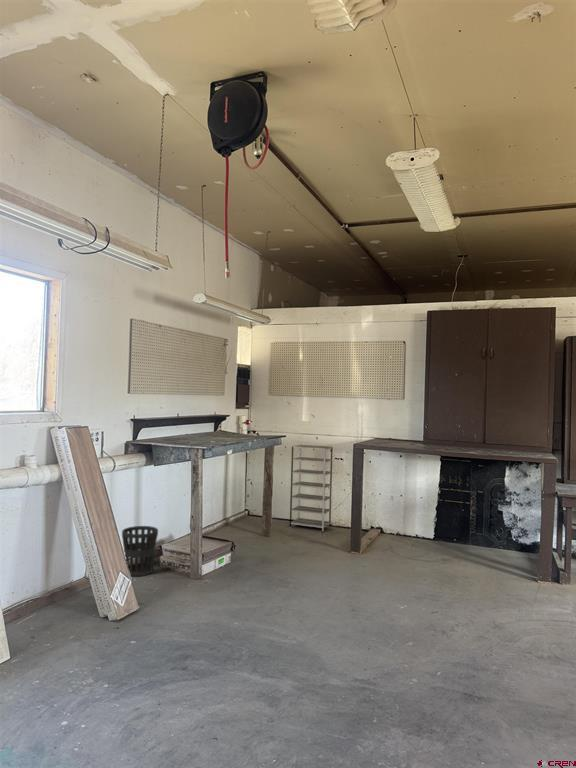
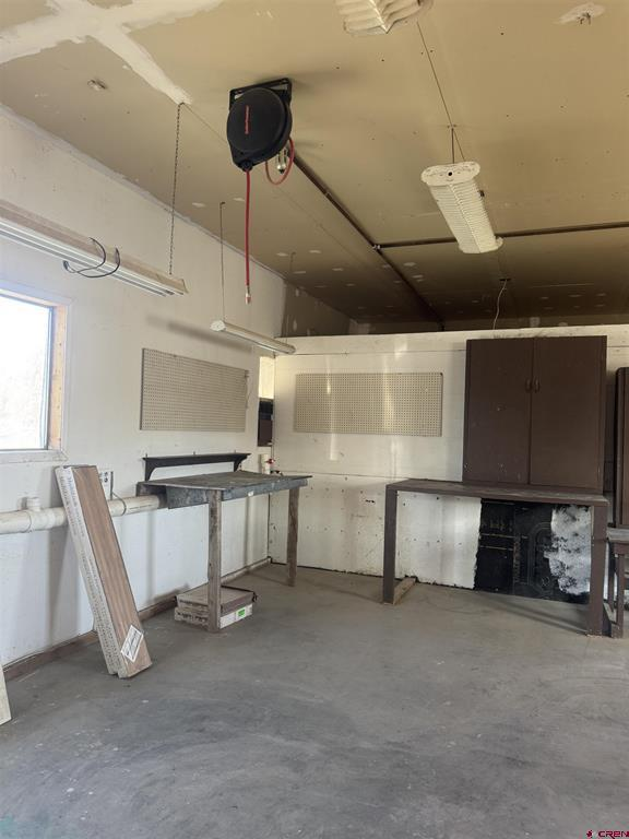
- shelving unit (311, 486)
- wastebasket (139, 550)
